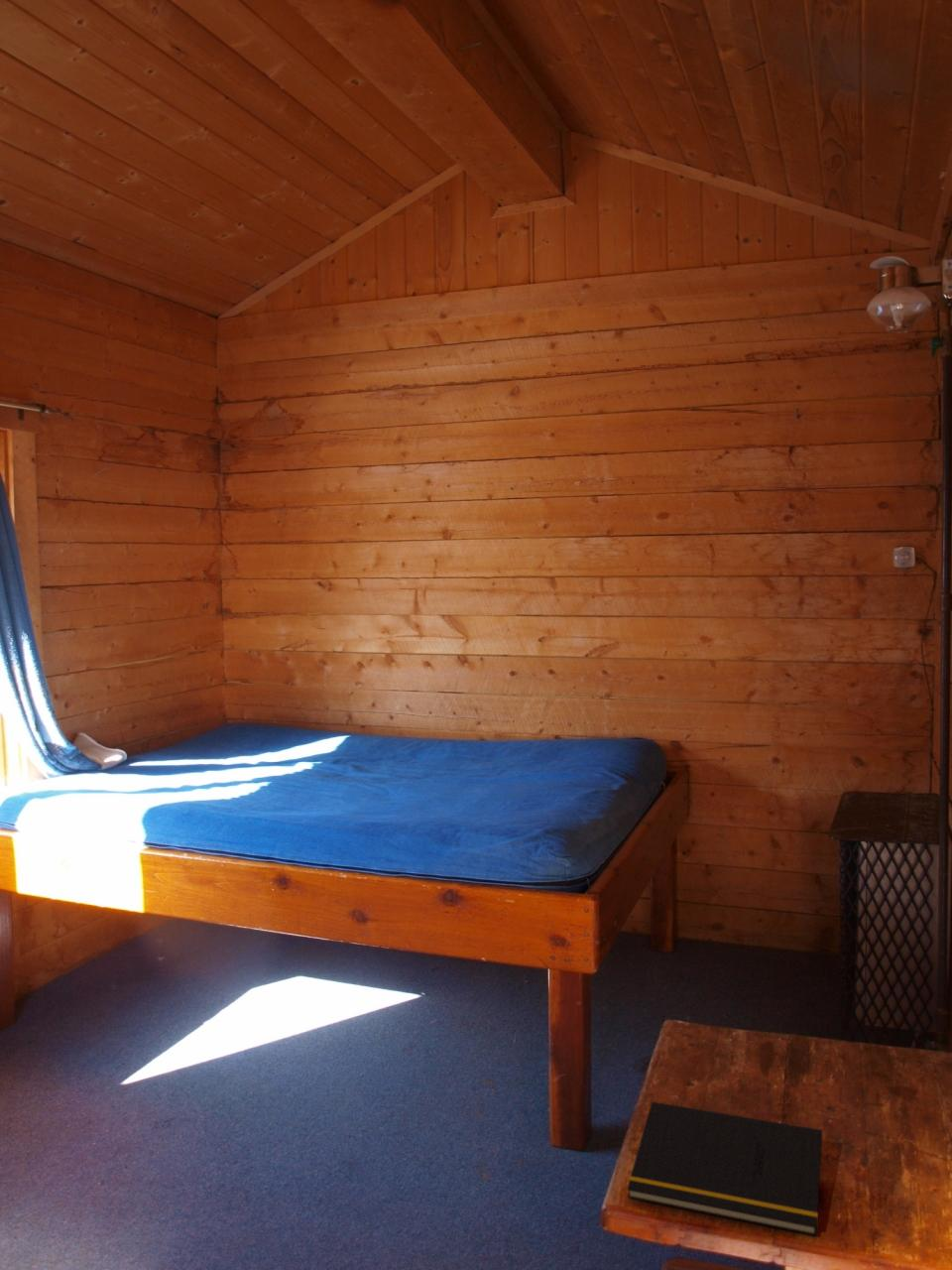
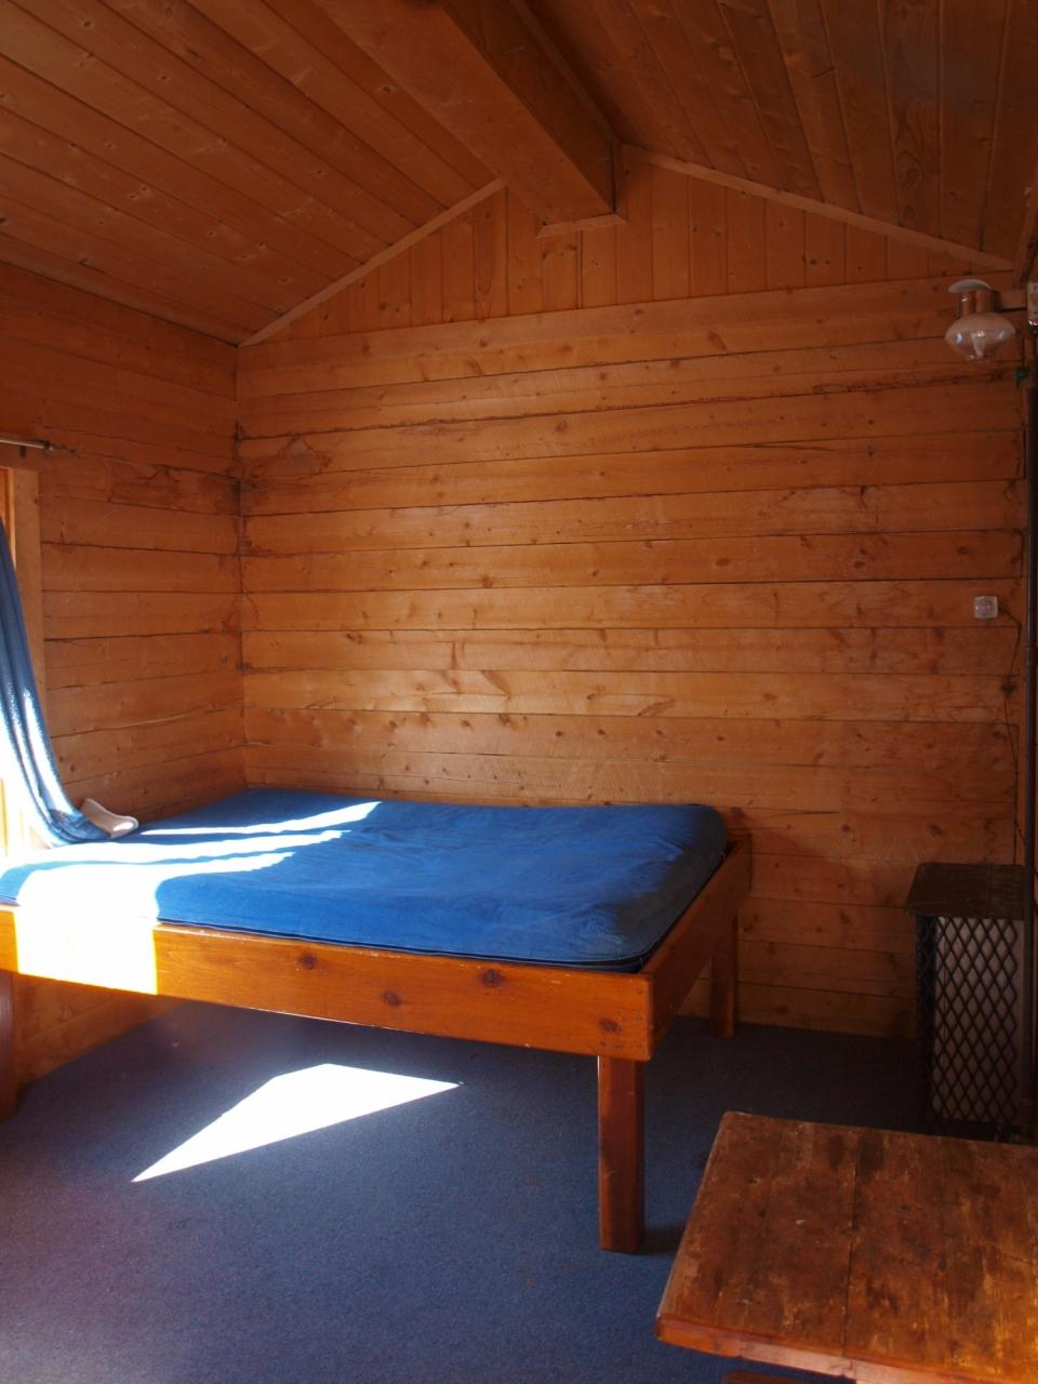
- notepad (727, 1163)
